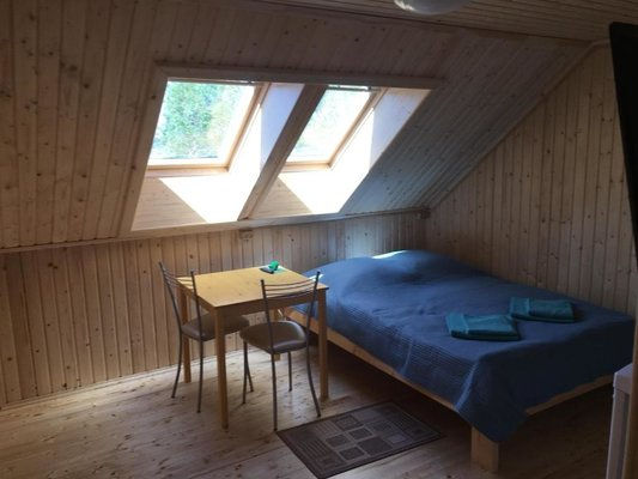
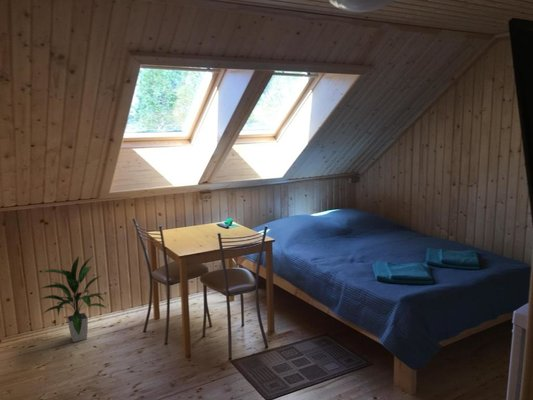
+ indoor plant (74, 299)
